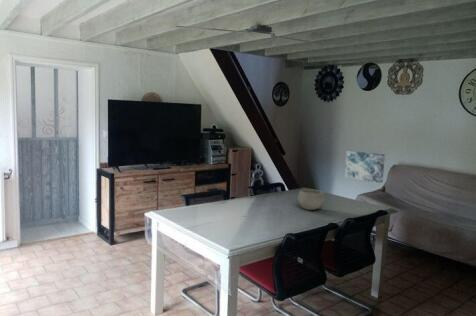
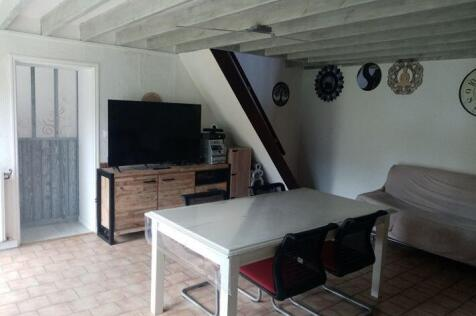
- bowl (310, 200)
- wall art (363, 166)
